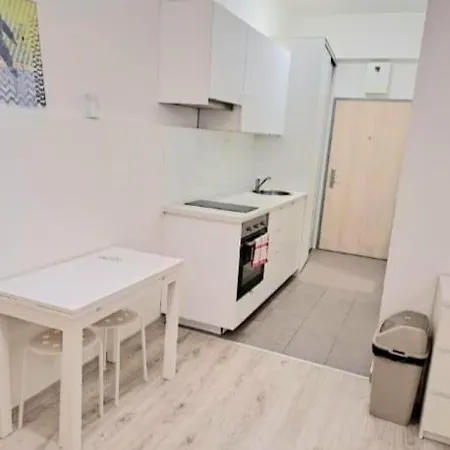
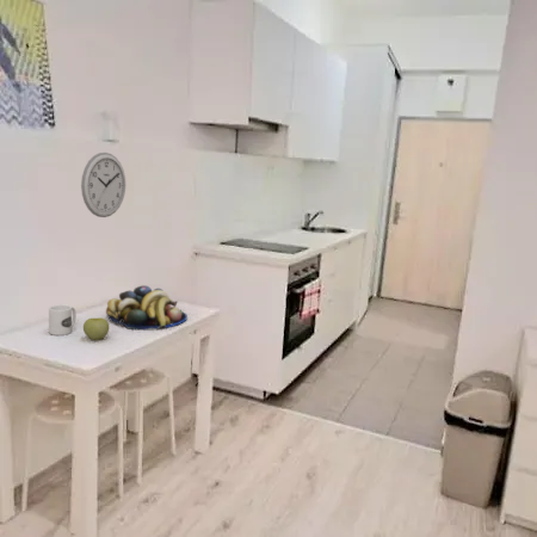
+ mug (63, 319)
+ wall clock (105, 185)
+ fruit bowl (148, 303)
+ apple (95, 328)
